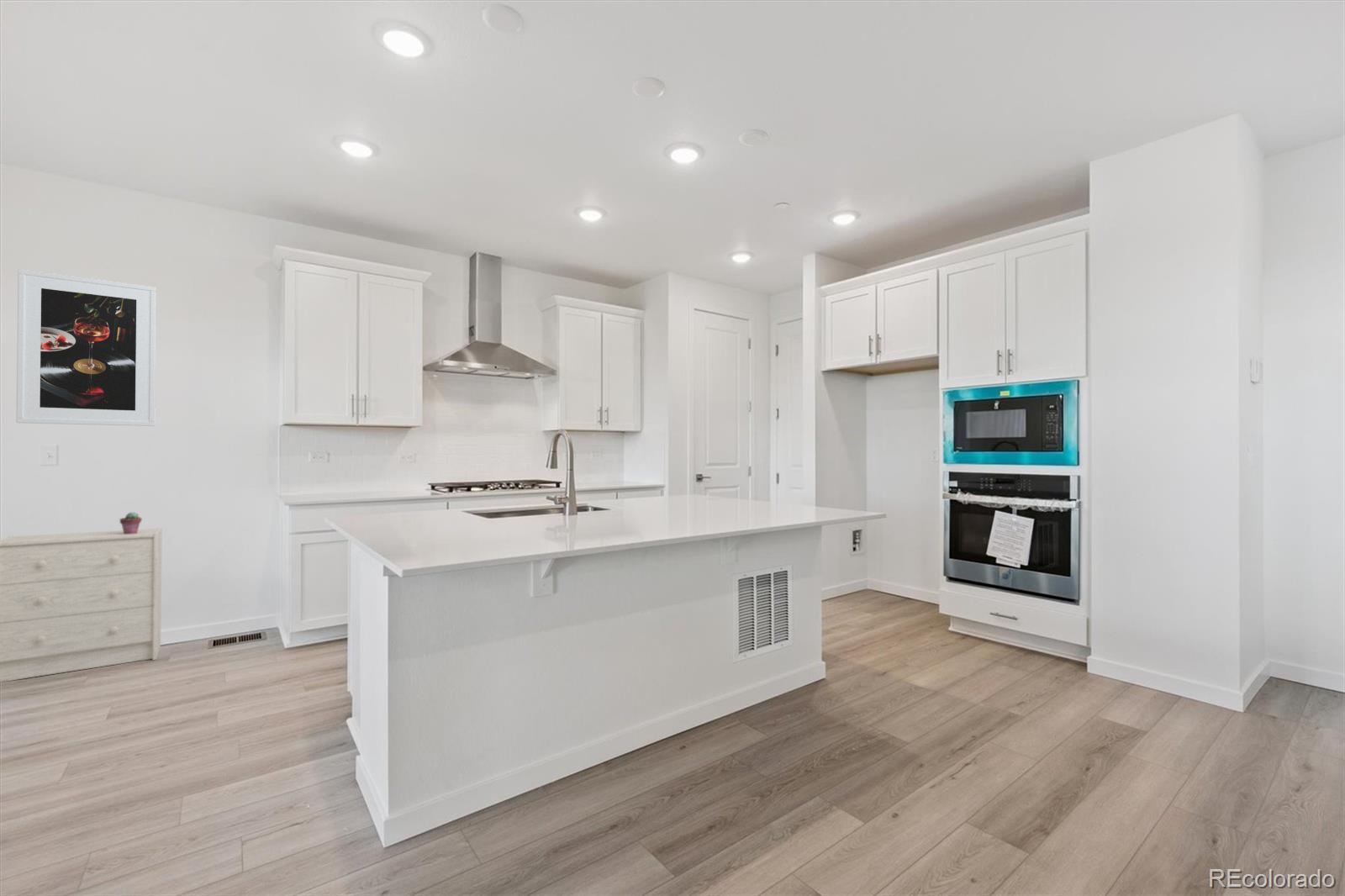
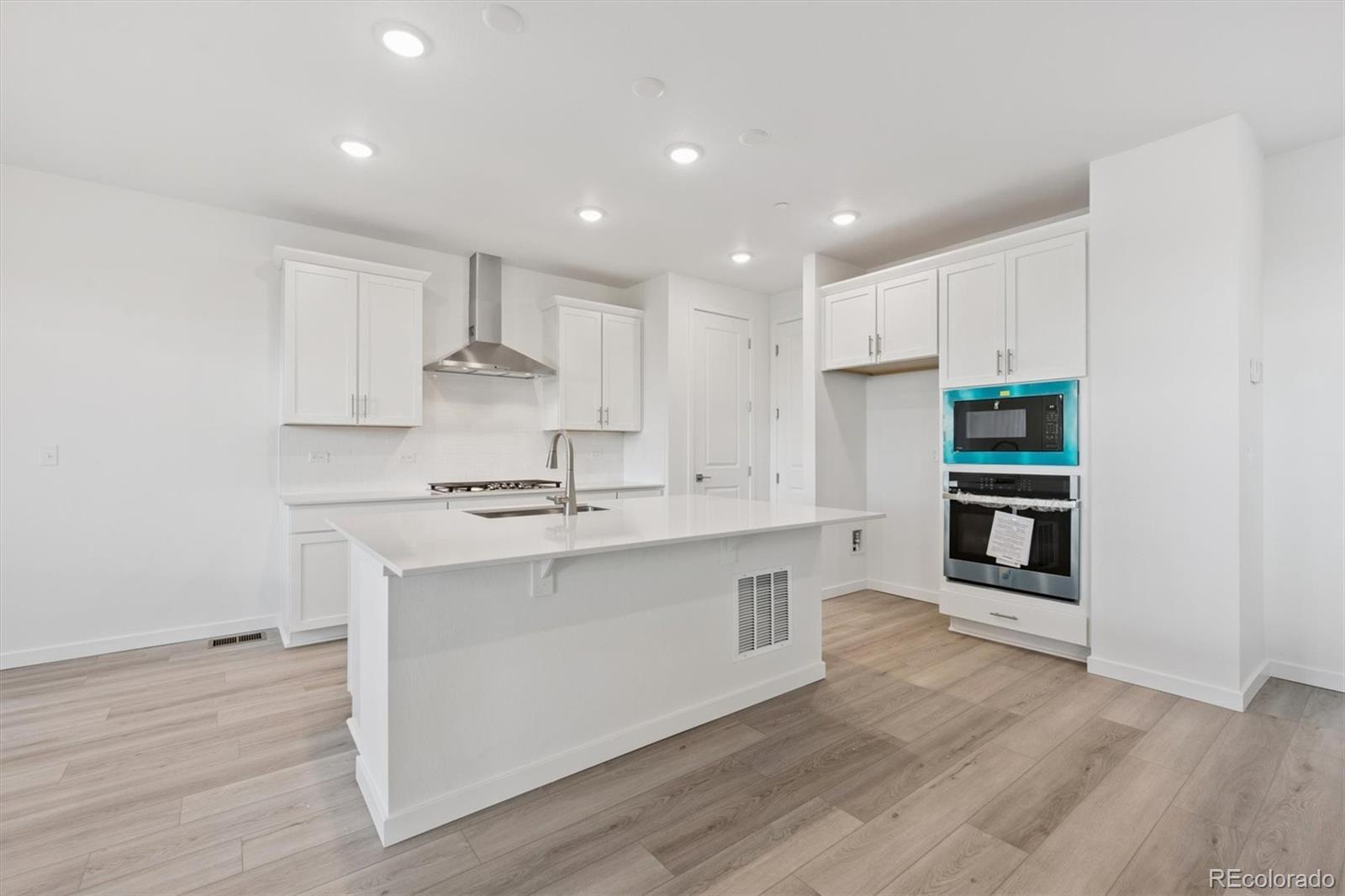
- dresser (84, 599)
- potted succulent (130, 521)
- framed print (90, 351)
